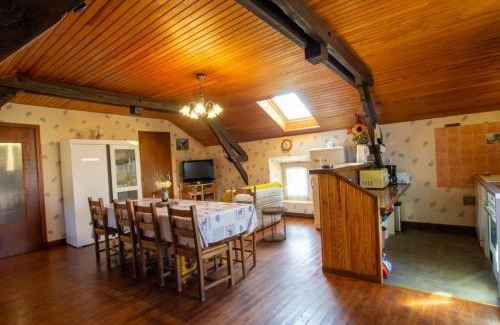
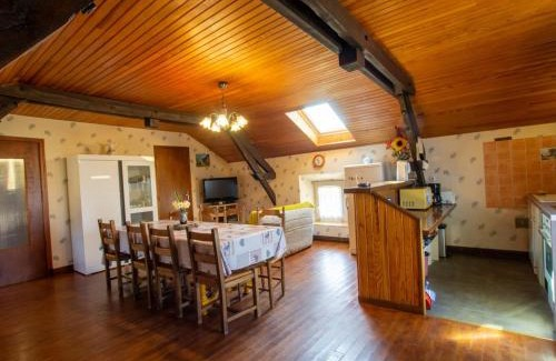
- side table (274, 223)
